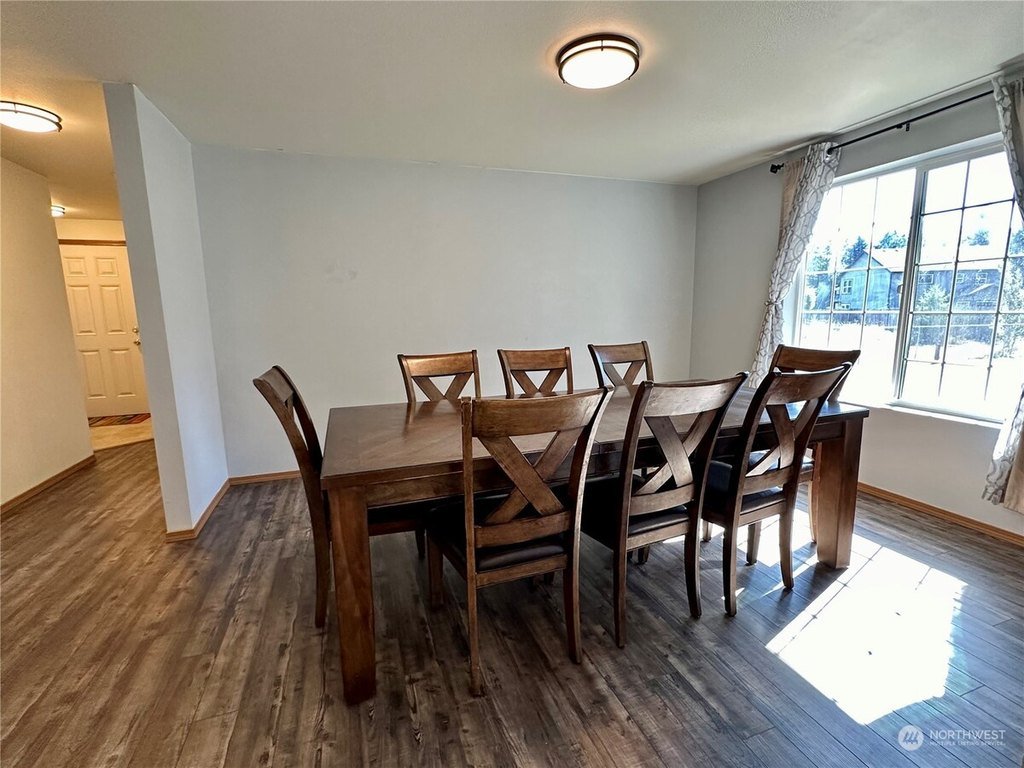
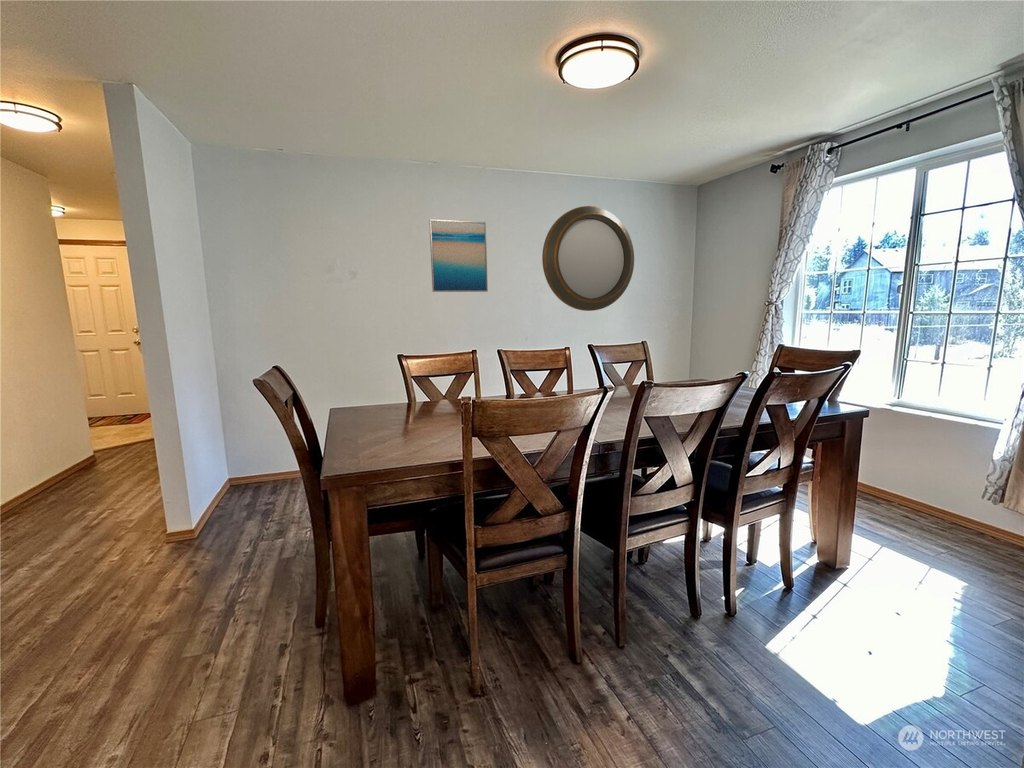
+ home mirror (591, 259)
+ wall art (459, 256)
